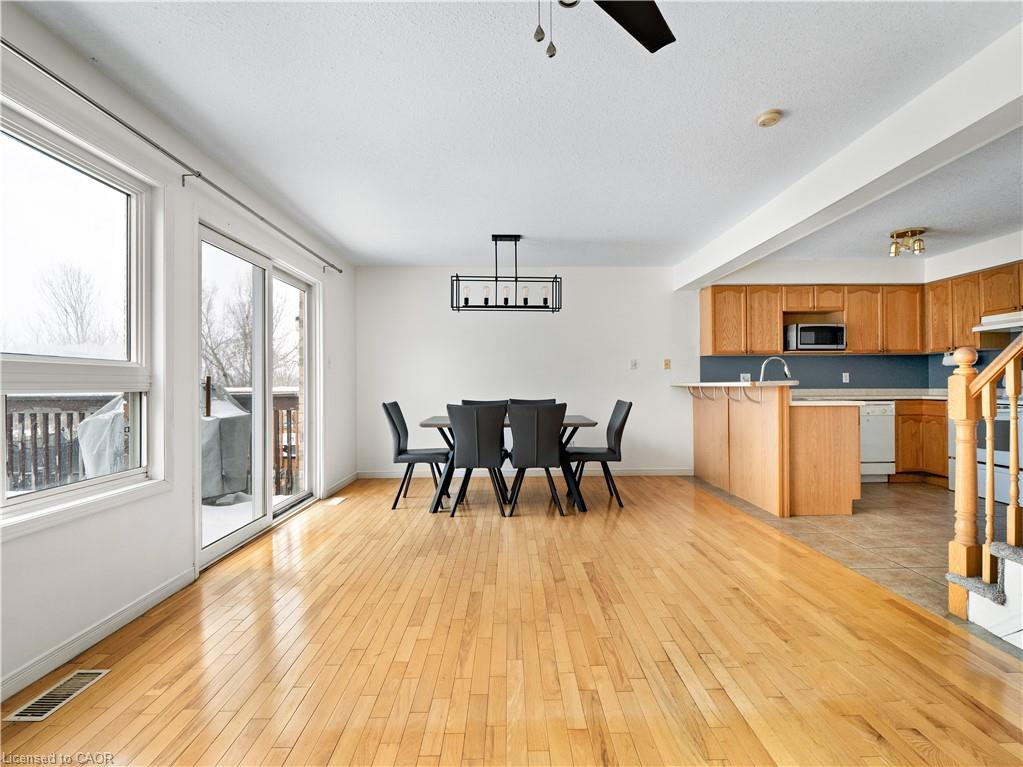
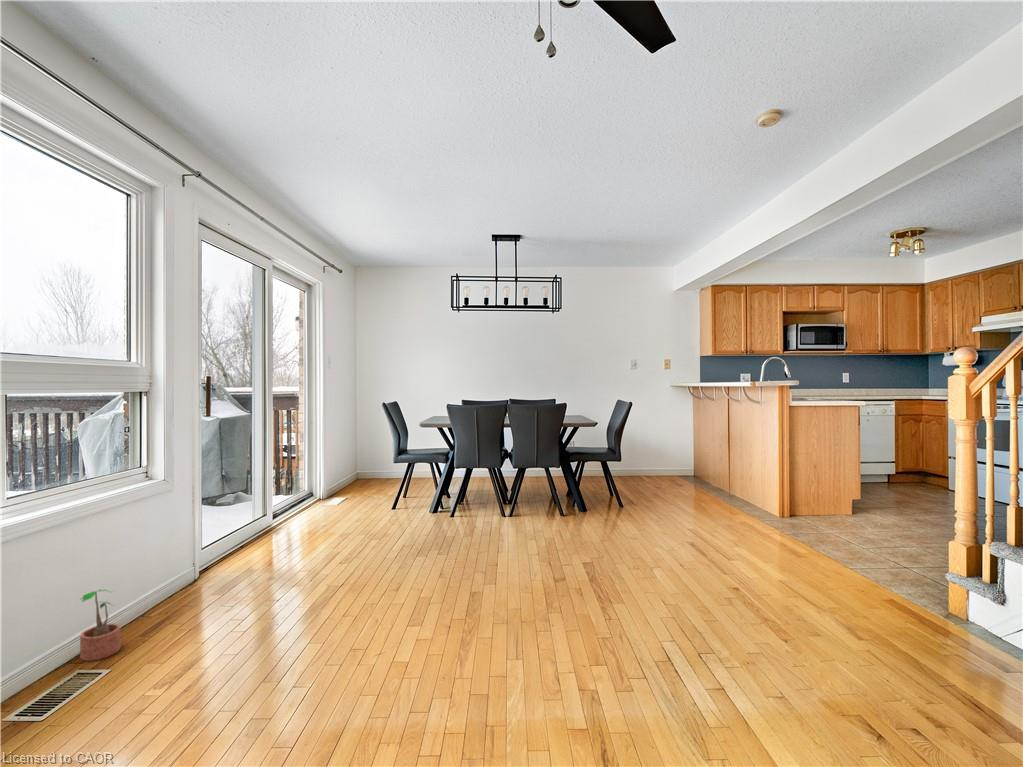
+ potted plant (97, 621)
